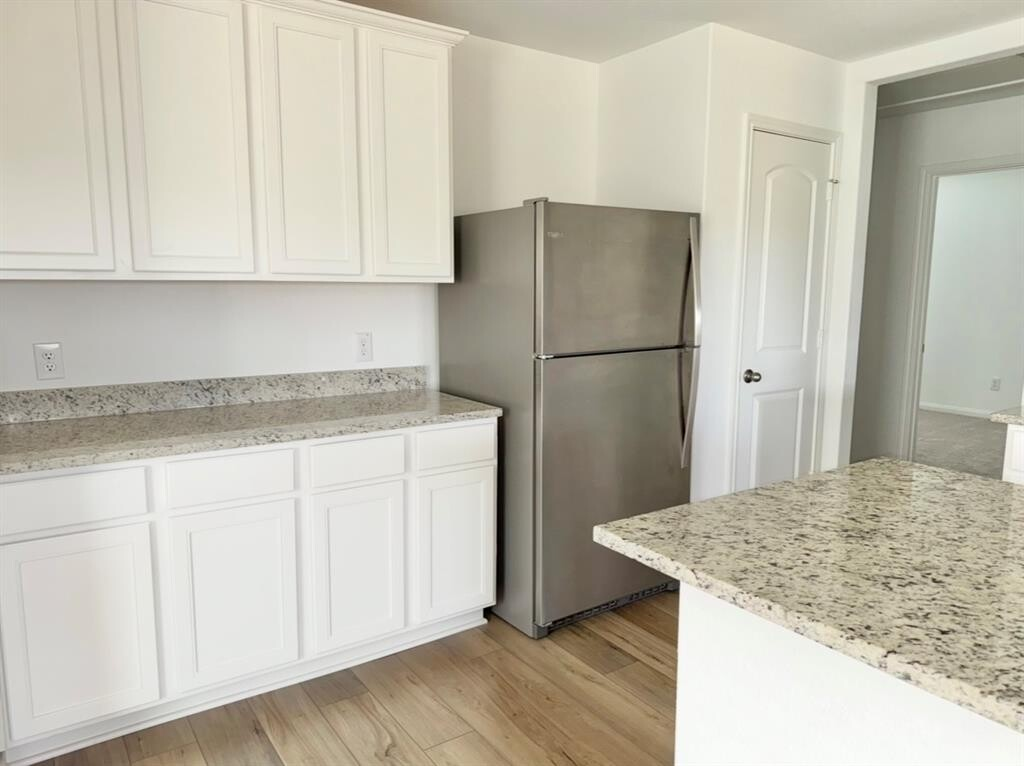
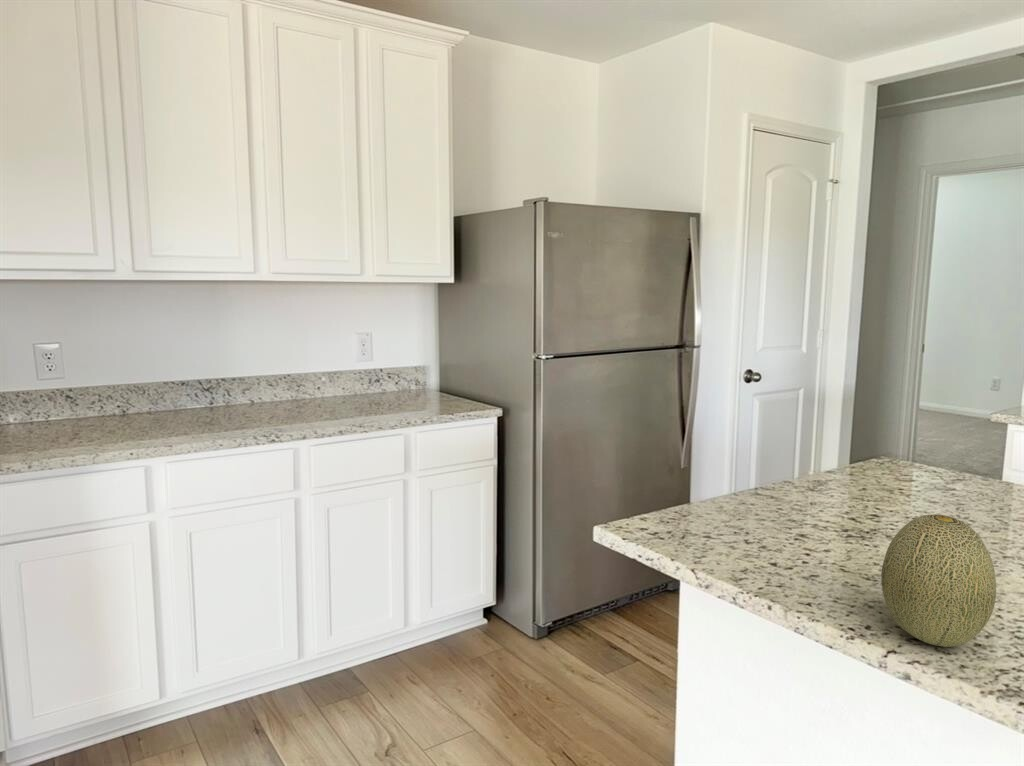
+ fruit (937, 578)
